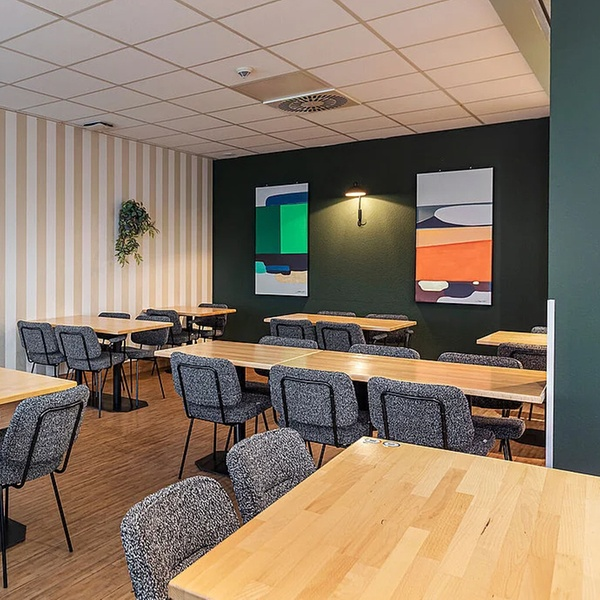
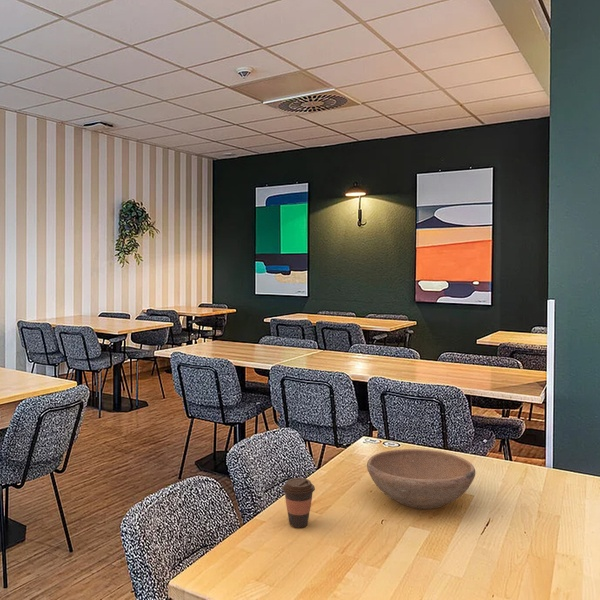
+ bowl (419, 480)
+ coffee cup (298, 502)
